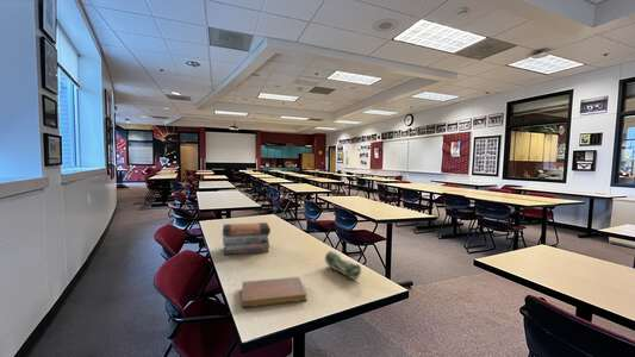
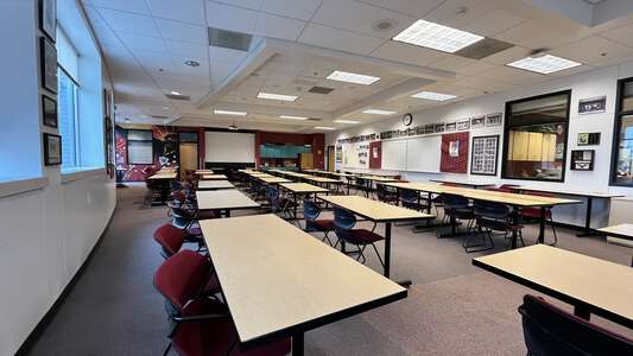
- book stack (245, 237)
- notebook (273, 290)
- pencil case (342, 264)
